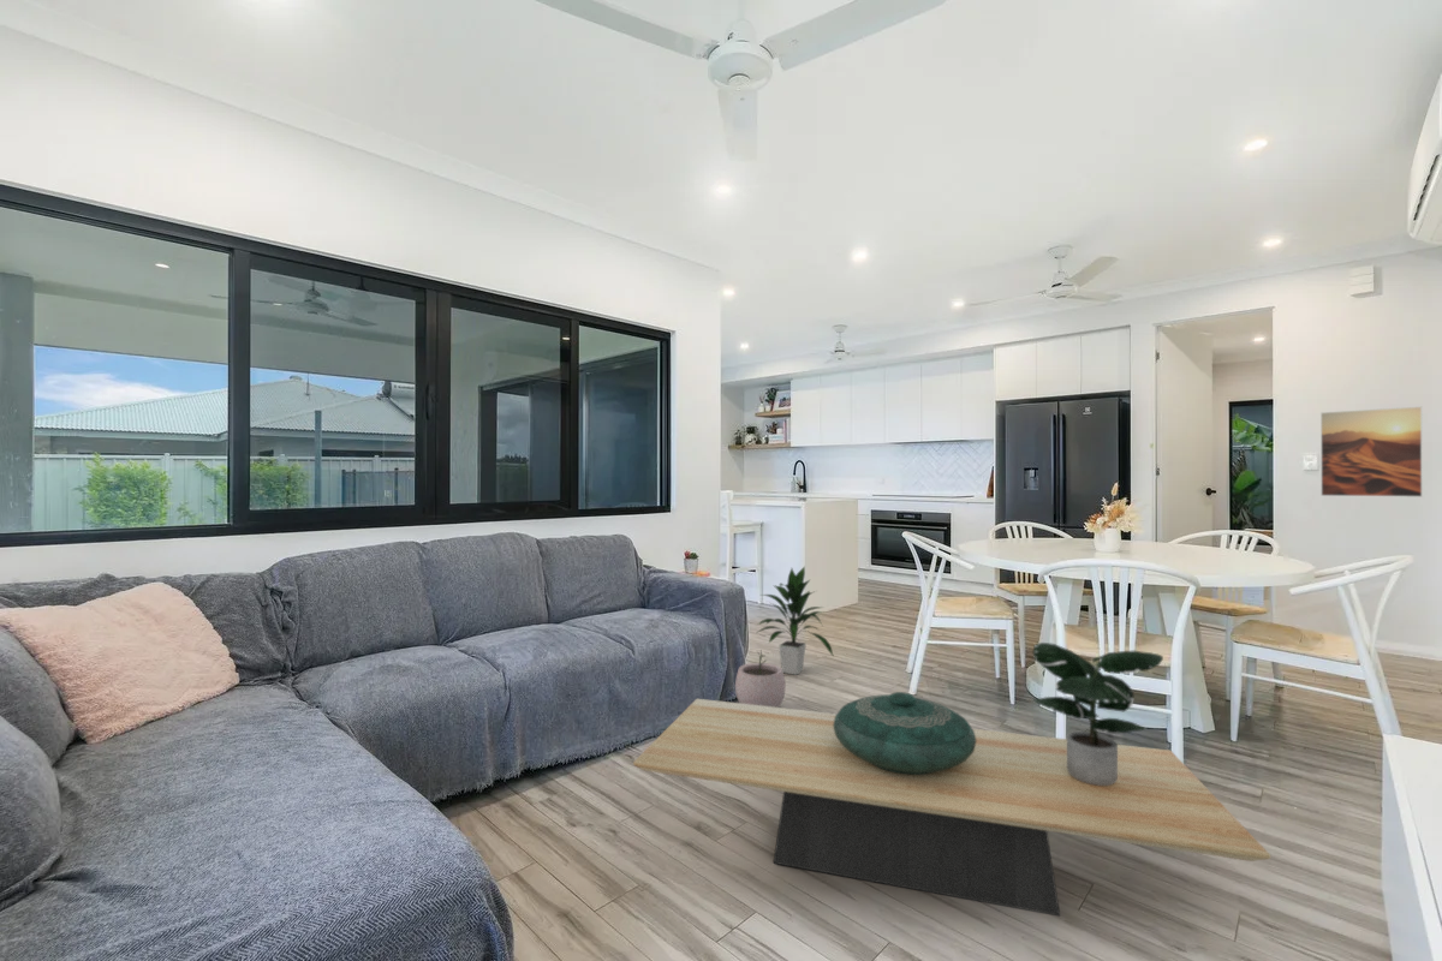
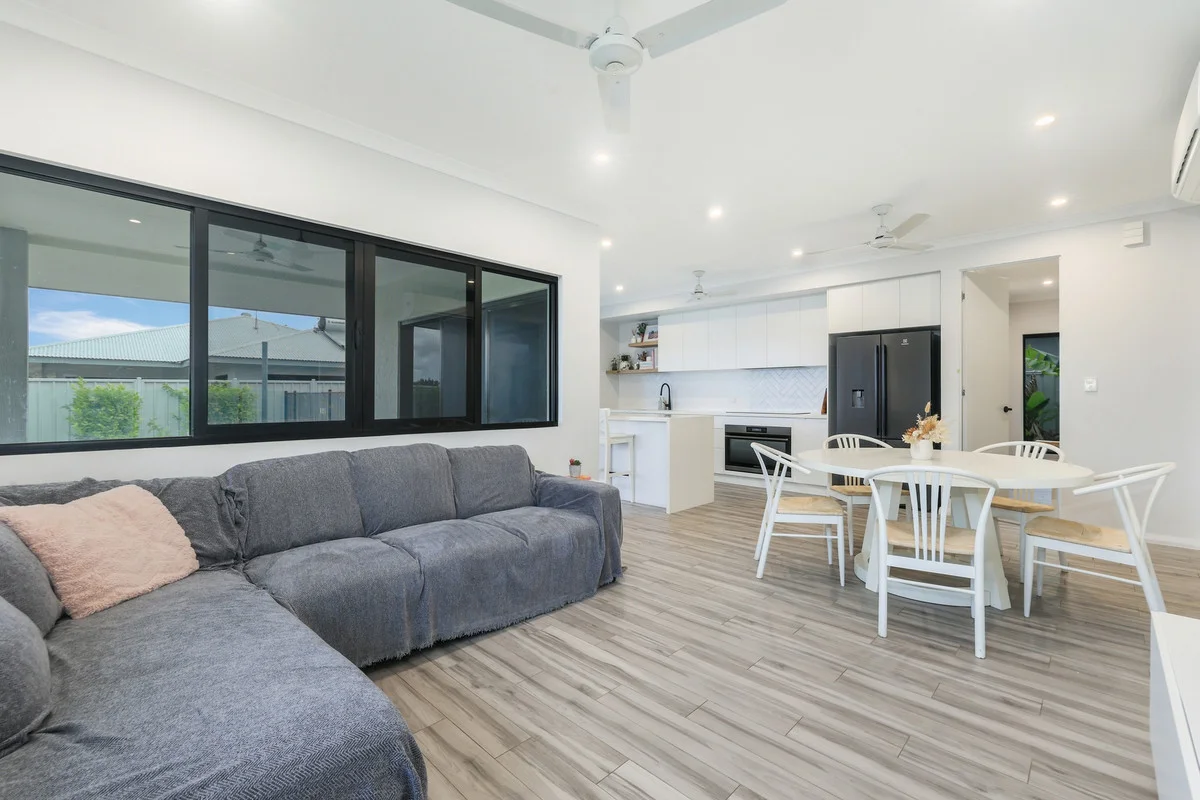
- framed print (1369, 453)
- coffee table (907, 808)
- plant pot (759, 681)
- decorative bowl (902, 724)
- indoor plant (794, 620)
- potted plant (1095, 714)
